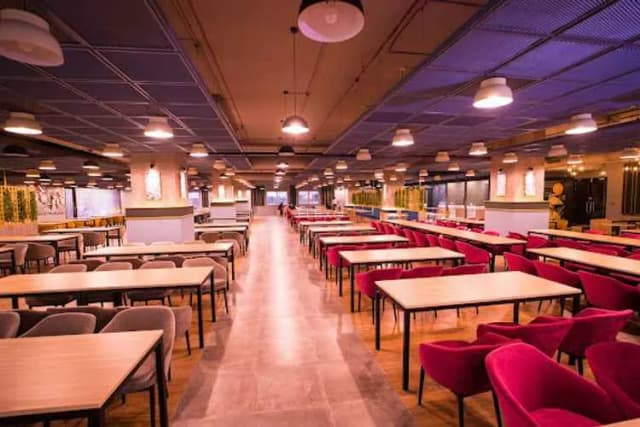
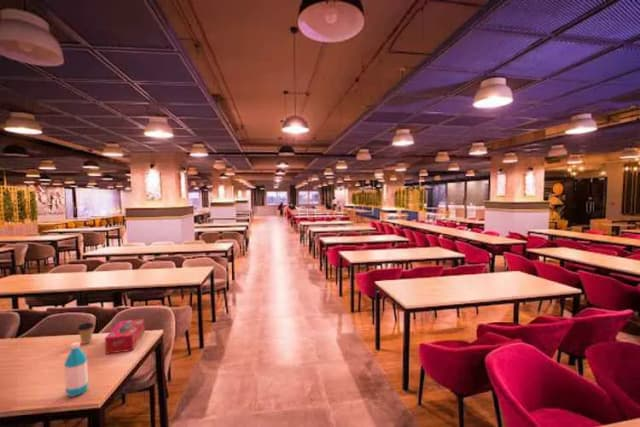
+ tissue box (126, 334)
+ coffee cup (86, 333)
+ water bottle (76, 368)
